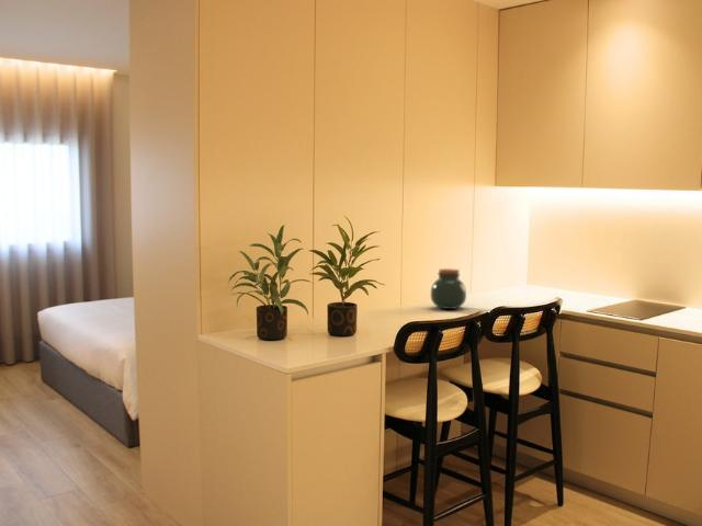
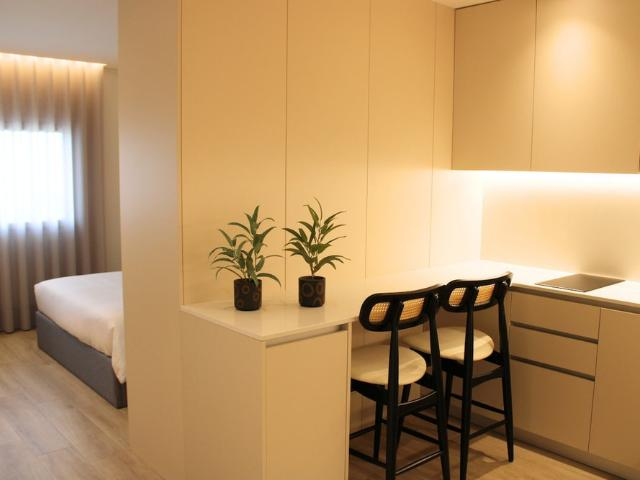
- jar (448, 288)
